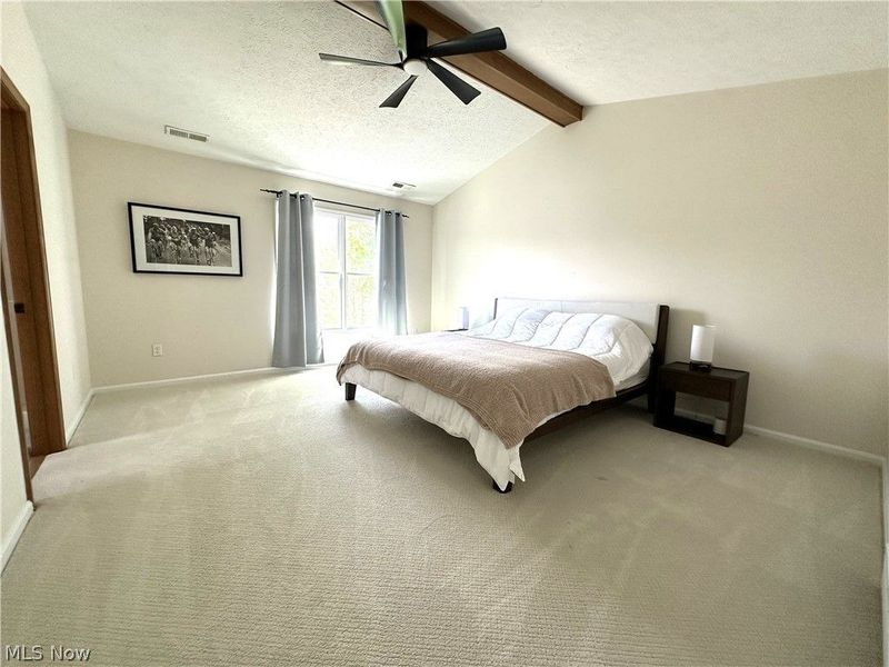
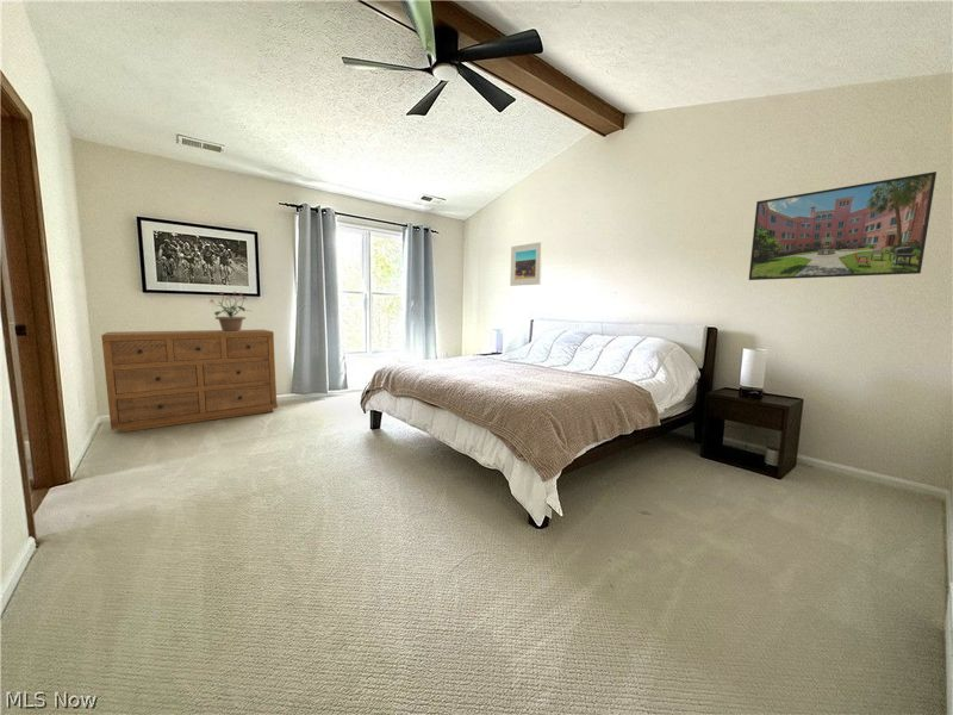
+ potted plant (231, 311)
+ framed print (525, 265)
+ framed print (829, 234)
+ dresser (198, 374)
